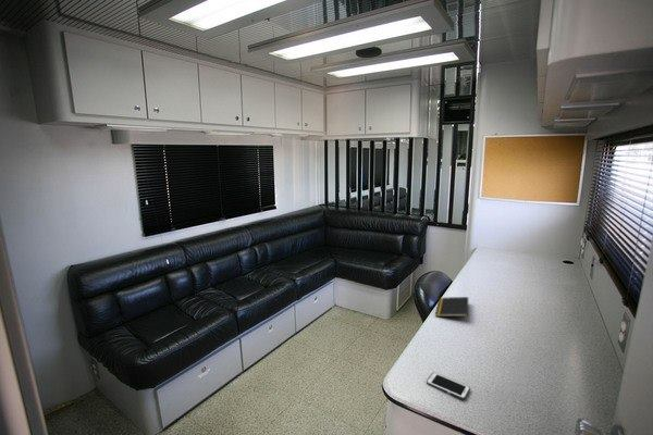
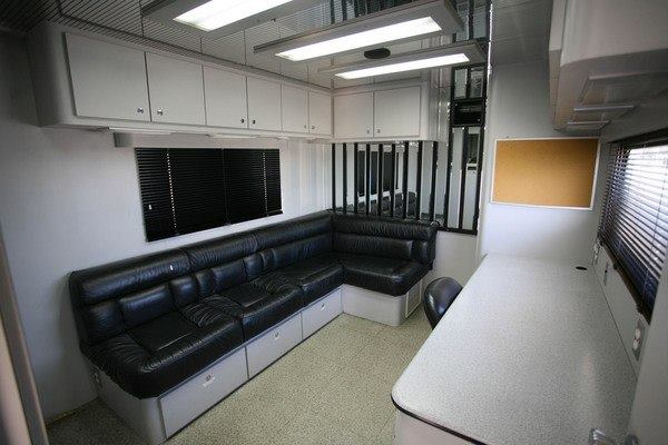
- notepad (452, 306)
- cell phone (447, 385)
